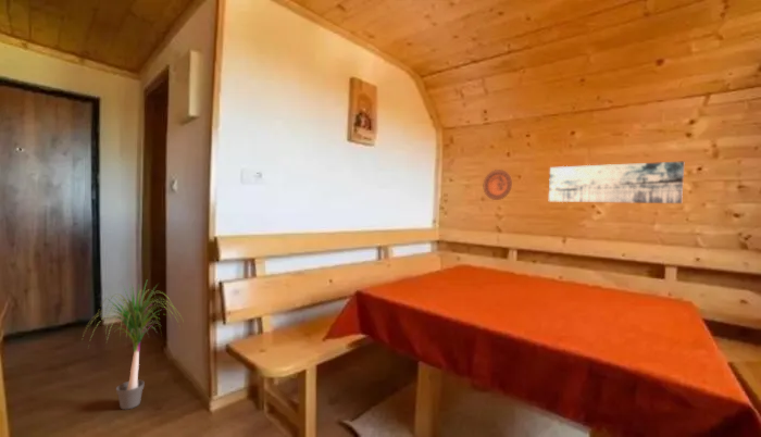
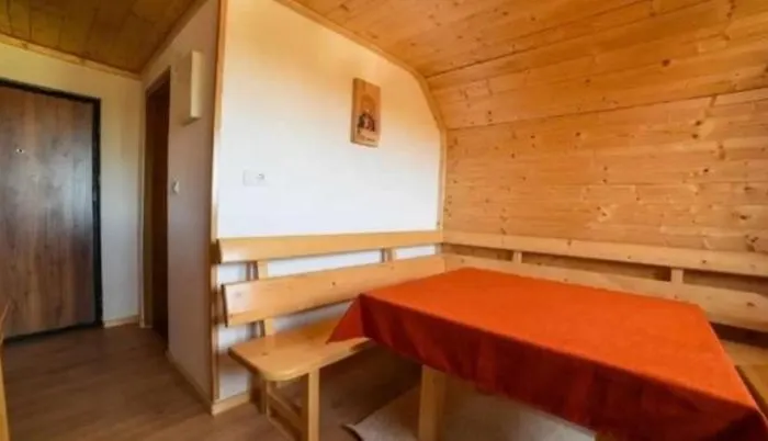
- potted plant (135, 338)
- decorative plate (497, 185)
- wall art (609, 183)
